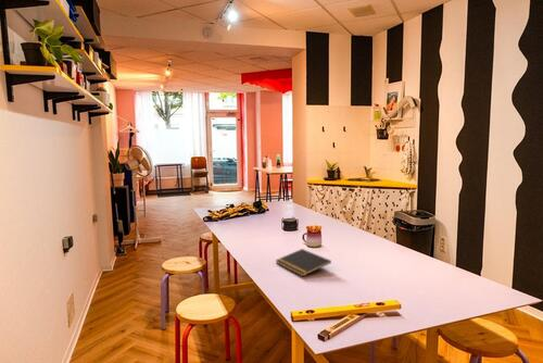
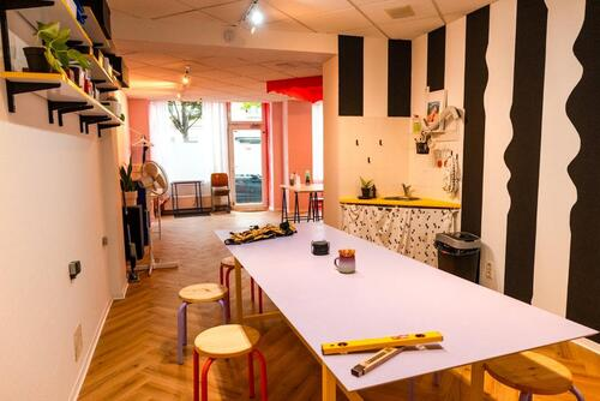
- notepad (302, 261)
